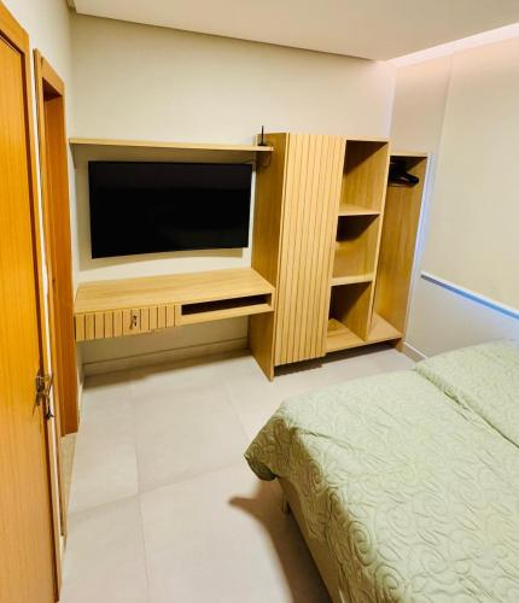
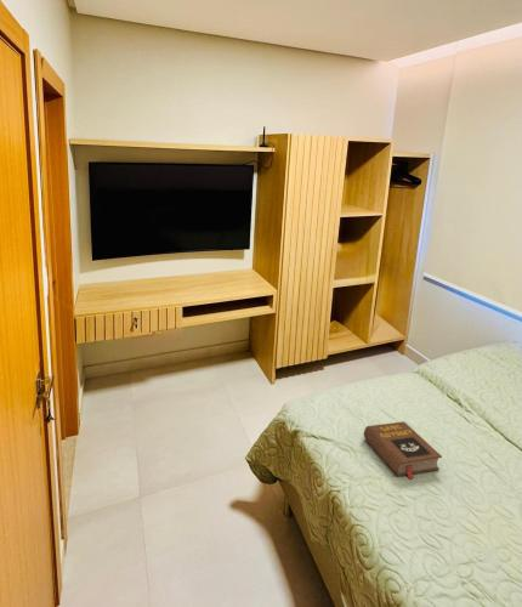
+ book (402, 448)
